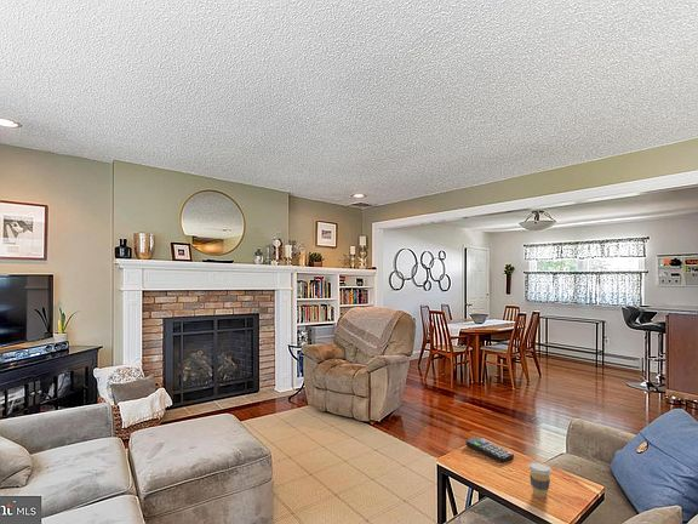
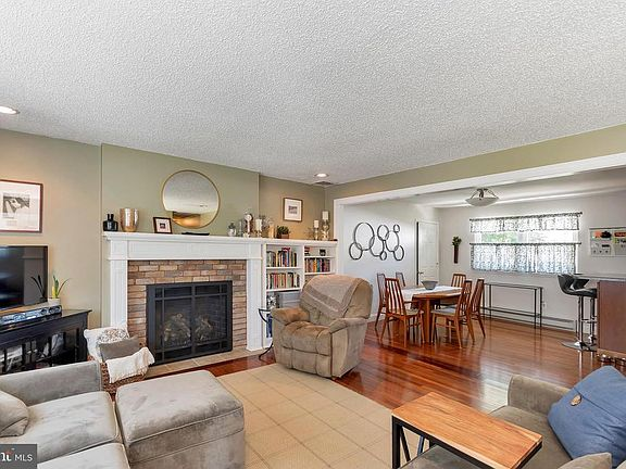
- coffee cup (539, 480)
- remote control (488, 449)
